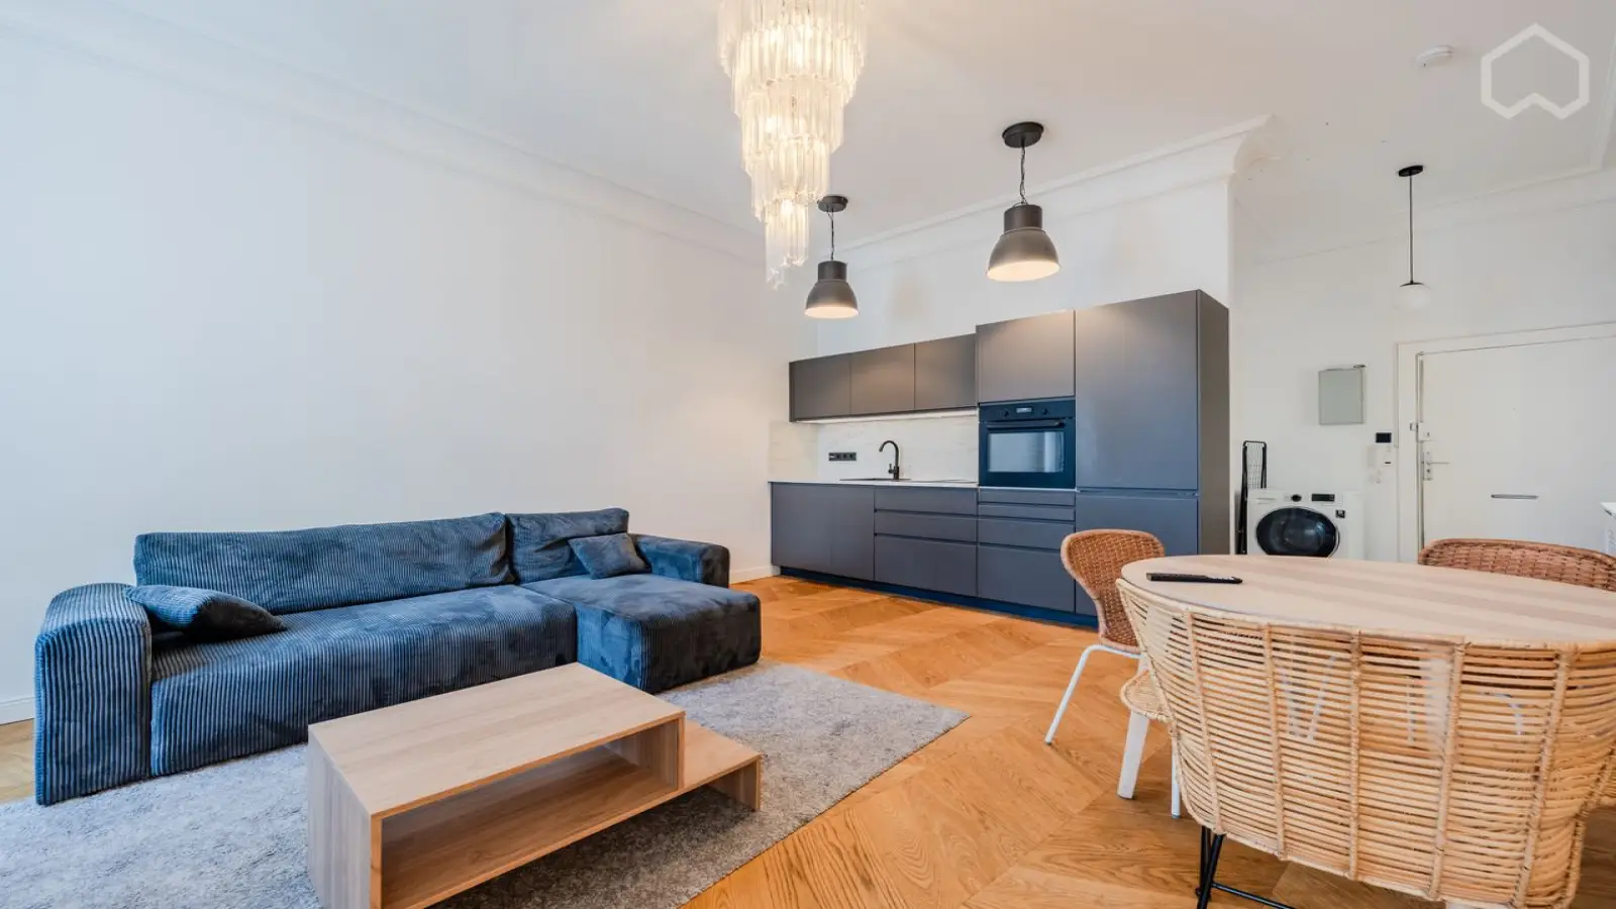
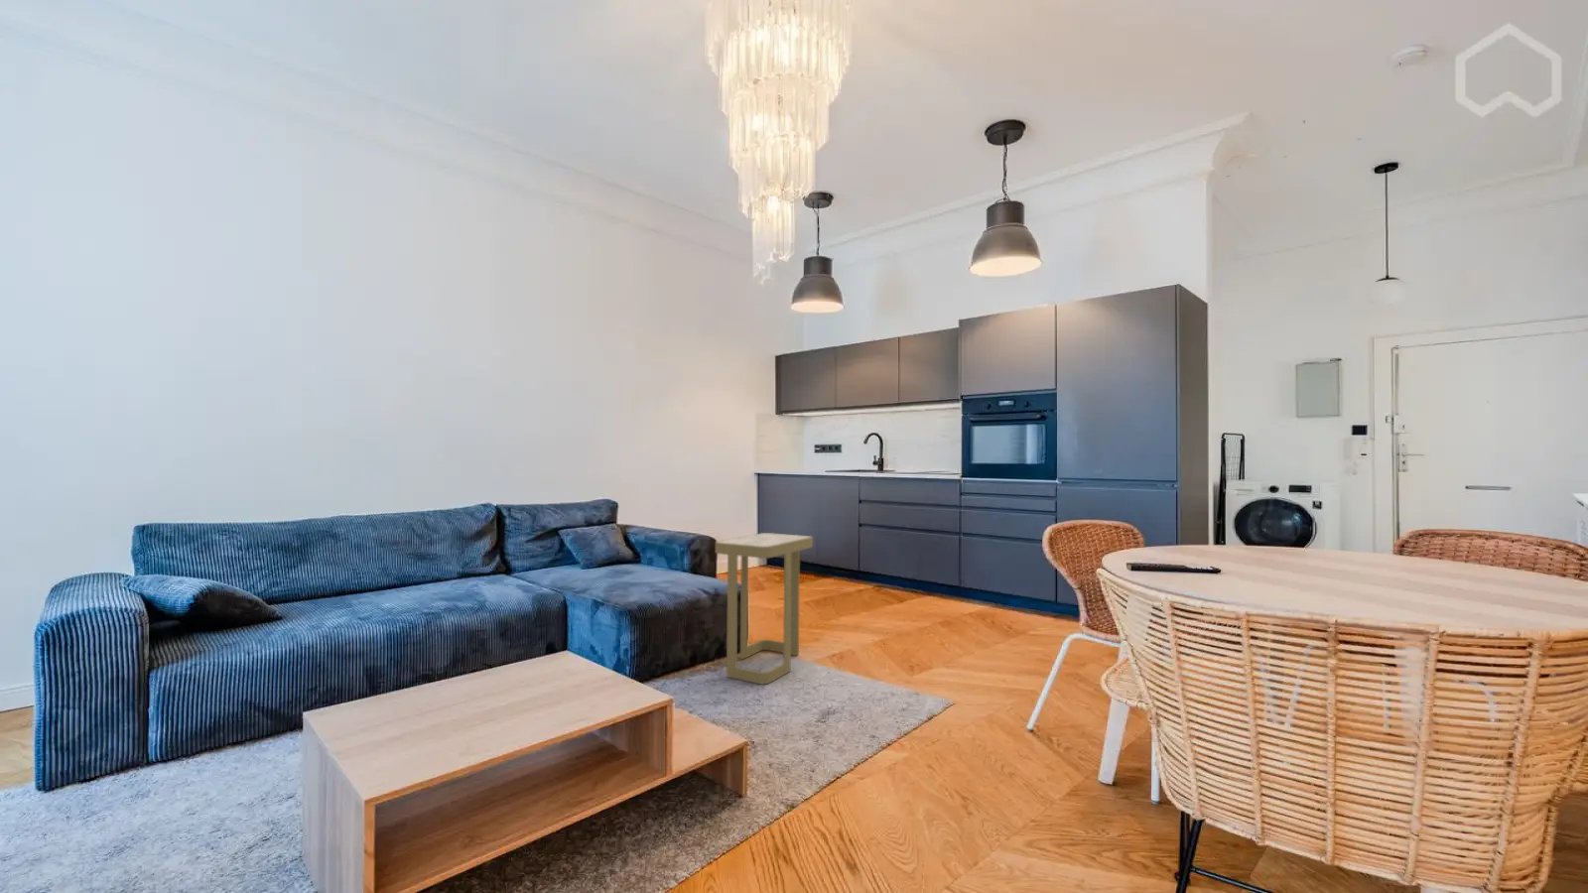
+ side table (747, 601)
